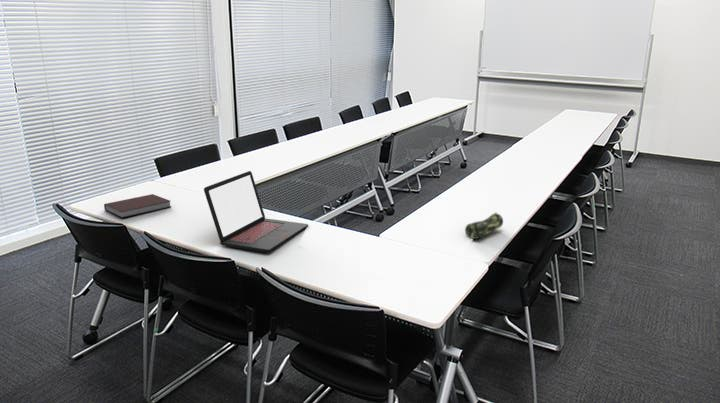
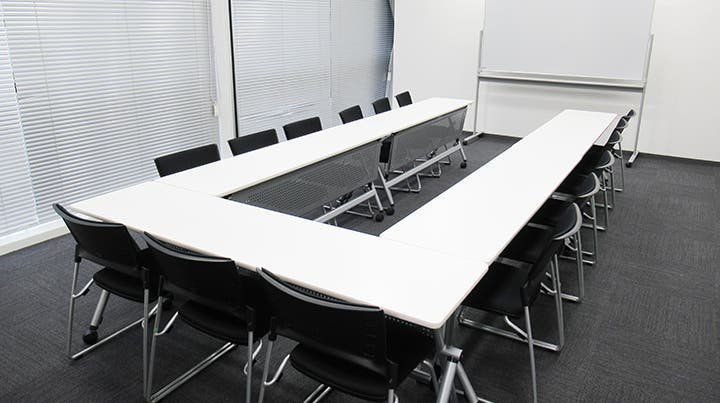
- laptop (259, 208)
- notebook (138, 205)
- pencil case (485, 226)
